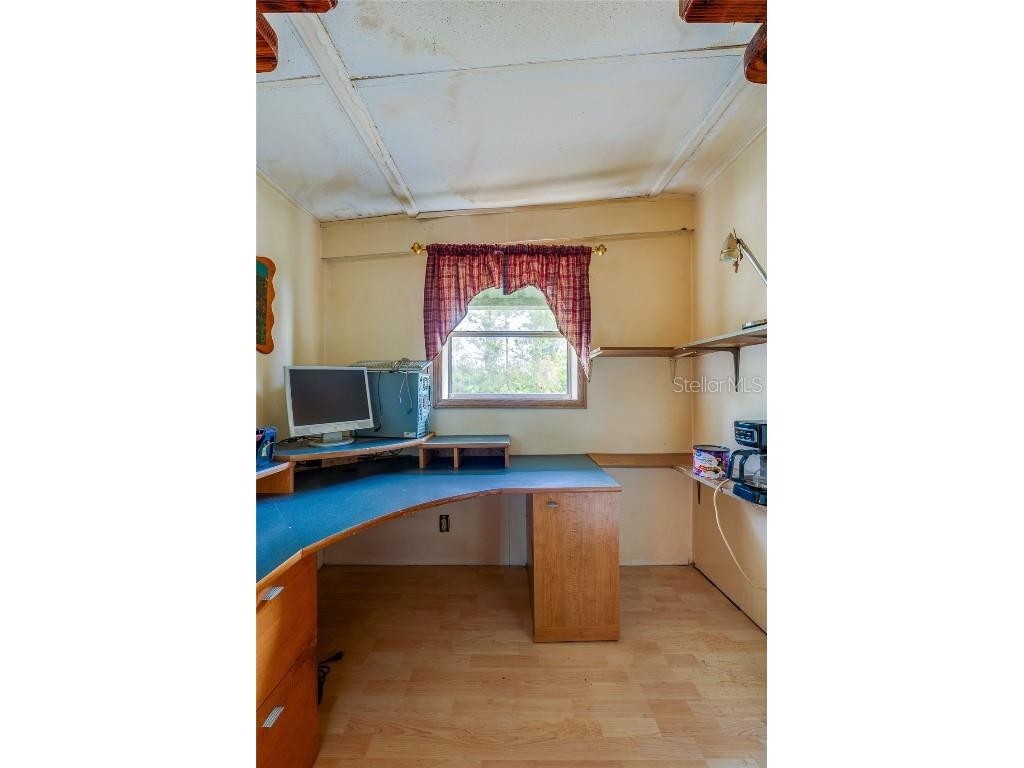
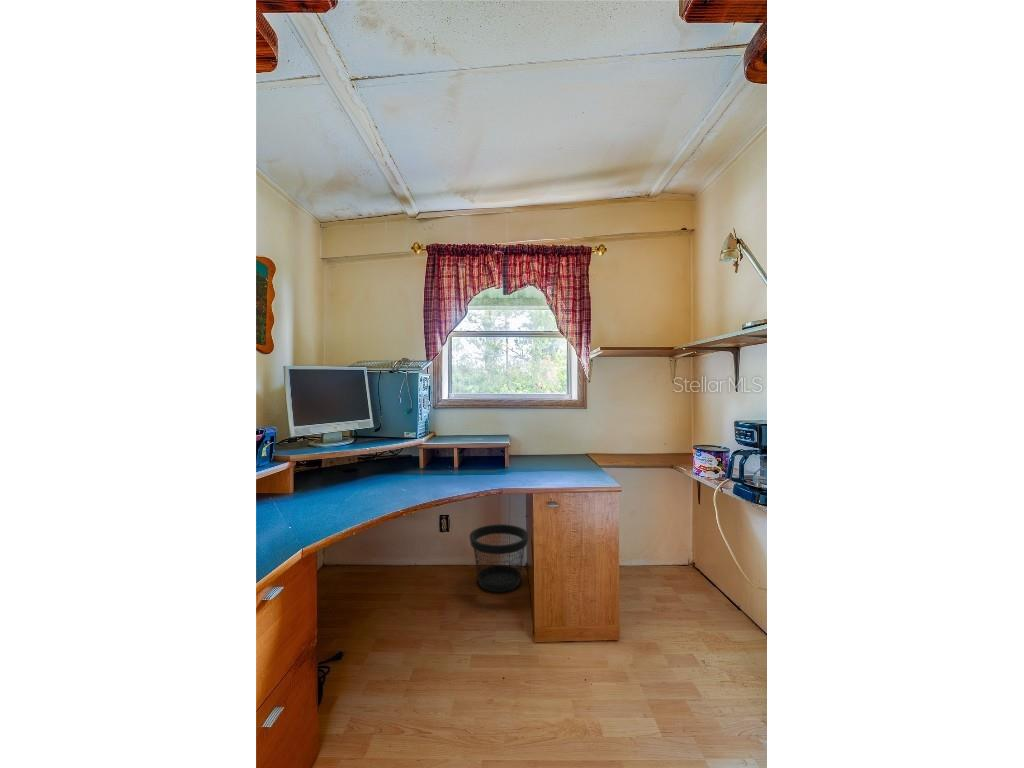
+ wastebasket (499, 558)
